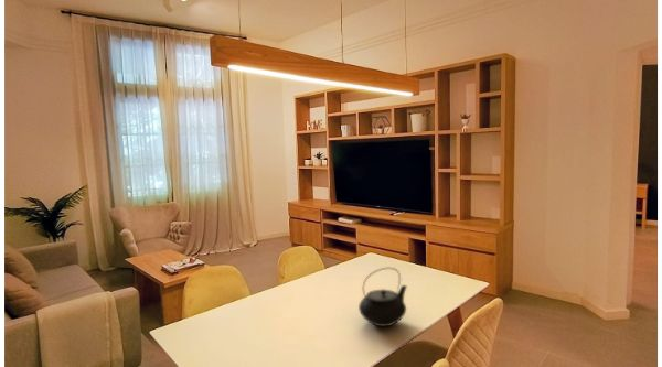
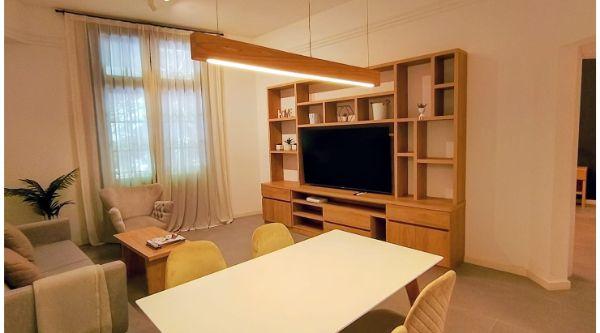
- teapot (384, 294)
